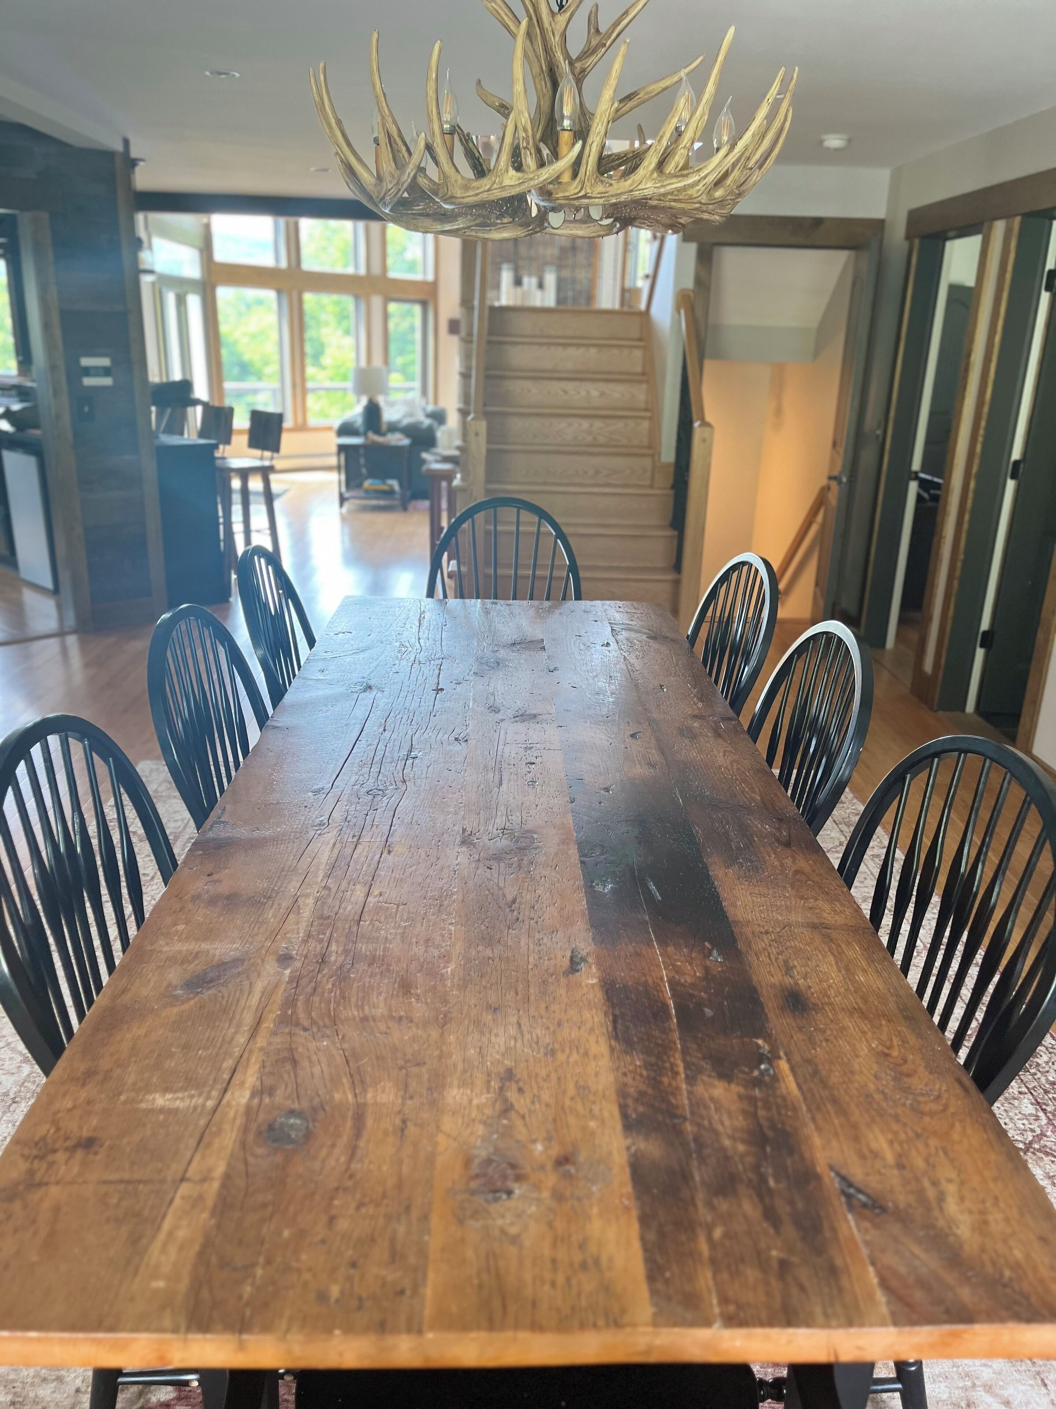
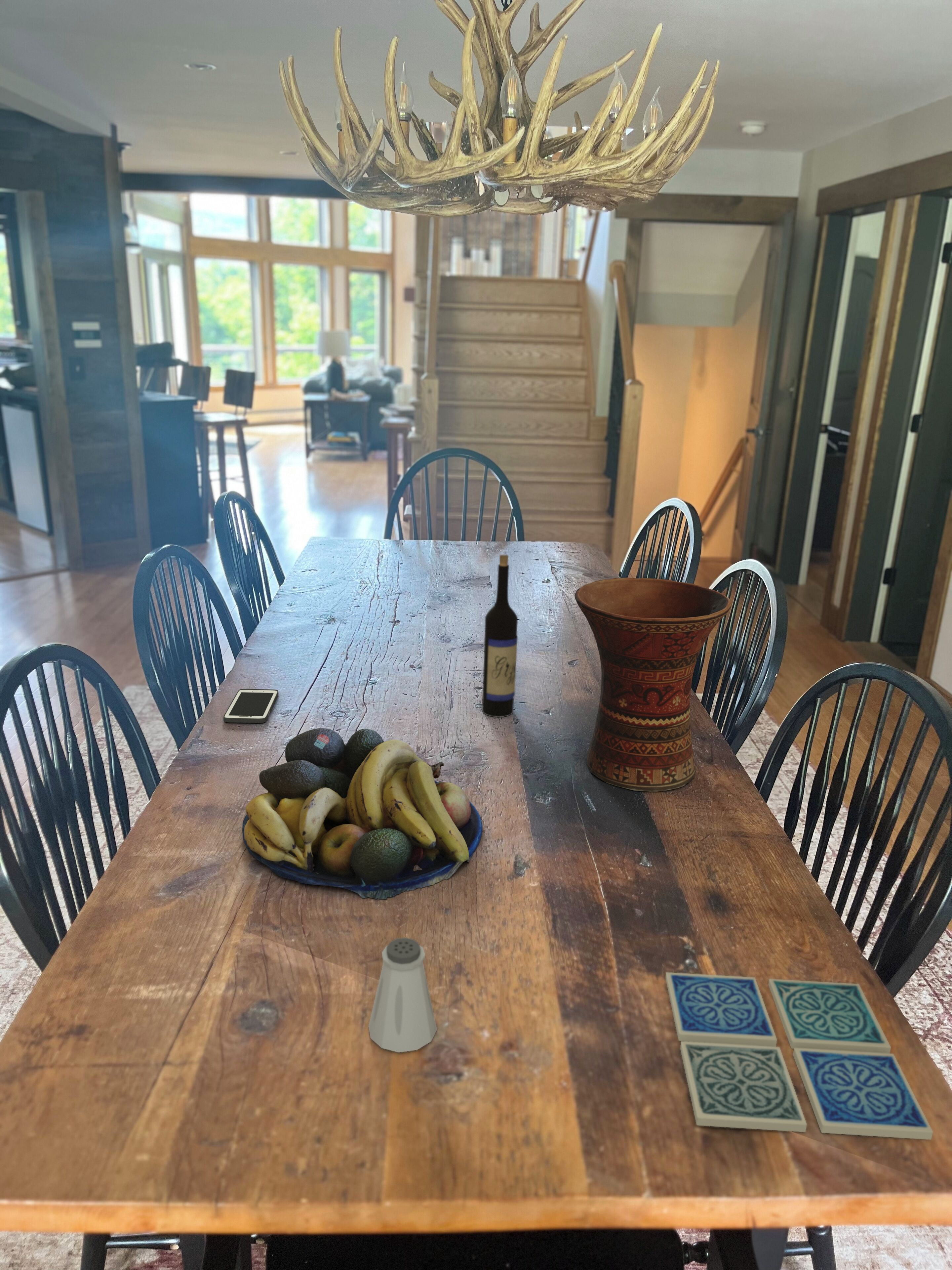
+ cell phone (252, 705)
+ vase (644, 683)
+ drink coaster (790, 1045)
+ fruit bowl (366, 788)
+ wine bottle (501, 635)
+ saltshaker (403, 988)
